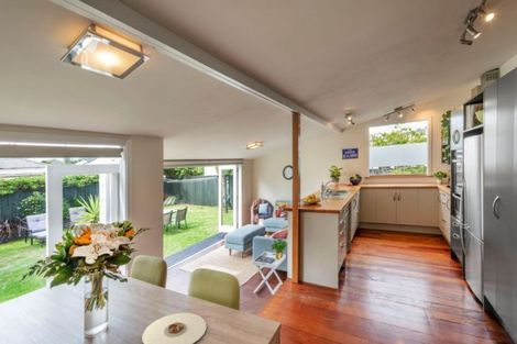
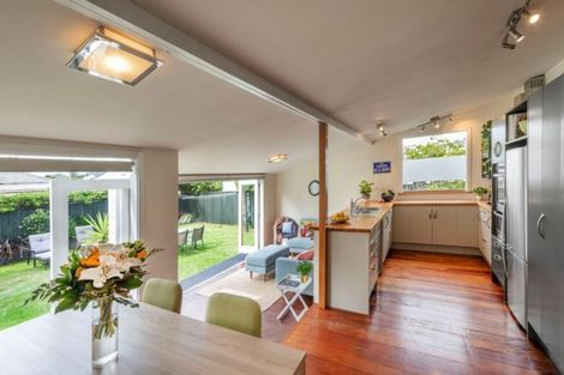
- plate (175, 326)
